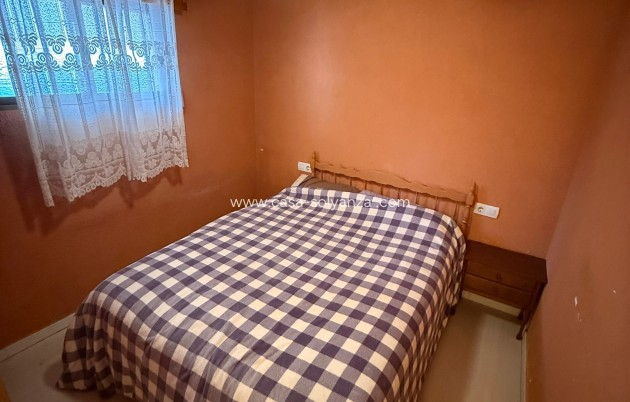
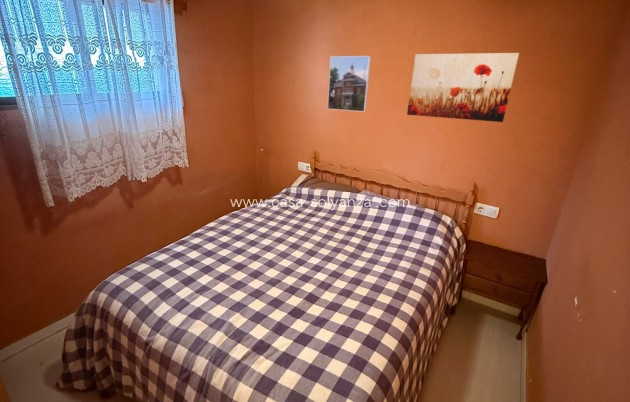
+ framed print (348, 84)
+ wall art (457, 87)
